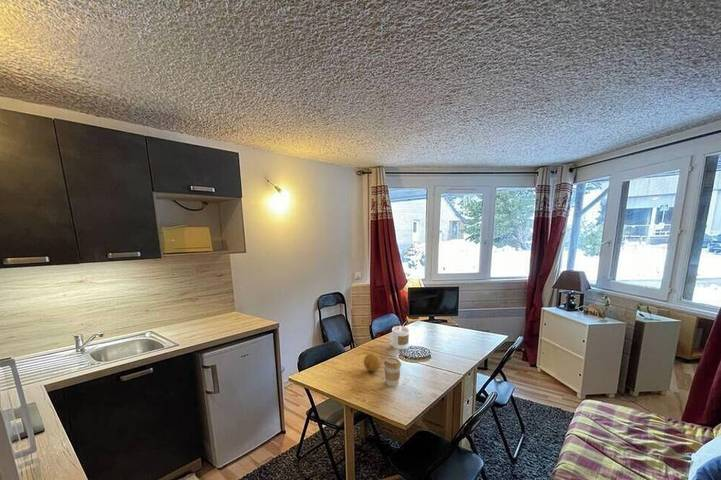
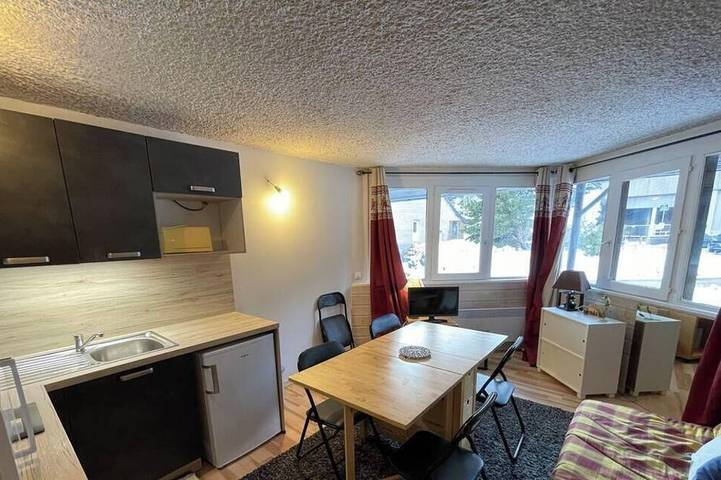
- fruit (372, 362)
- coffee cup (392, 371)
- candle (400, 336)
